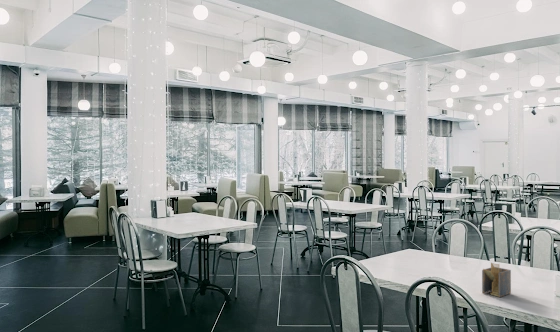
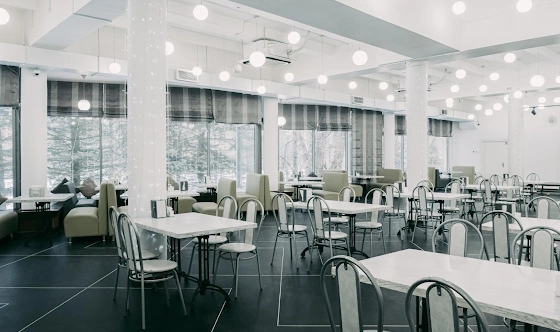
- napkin holder (496, 277)
